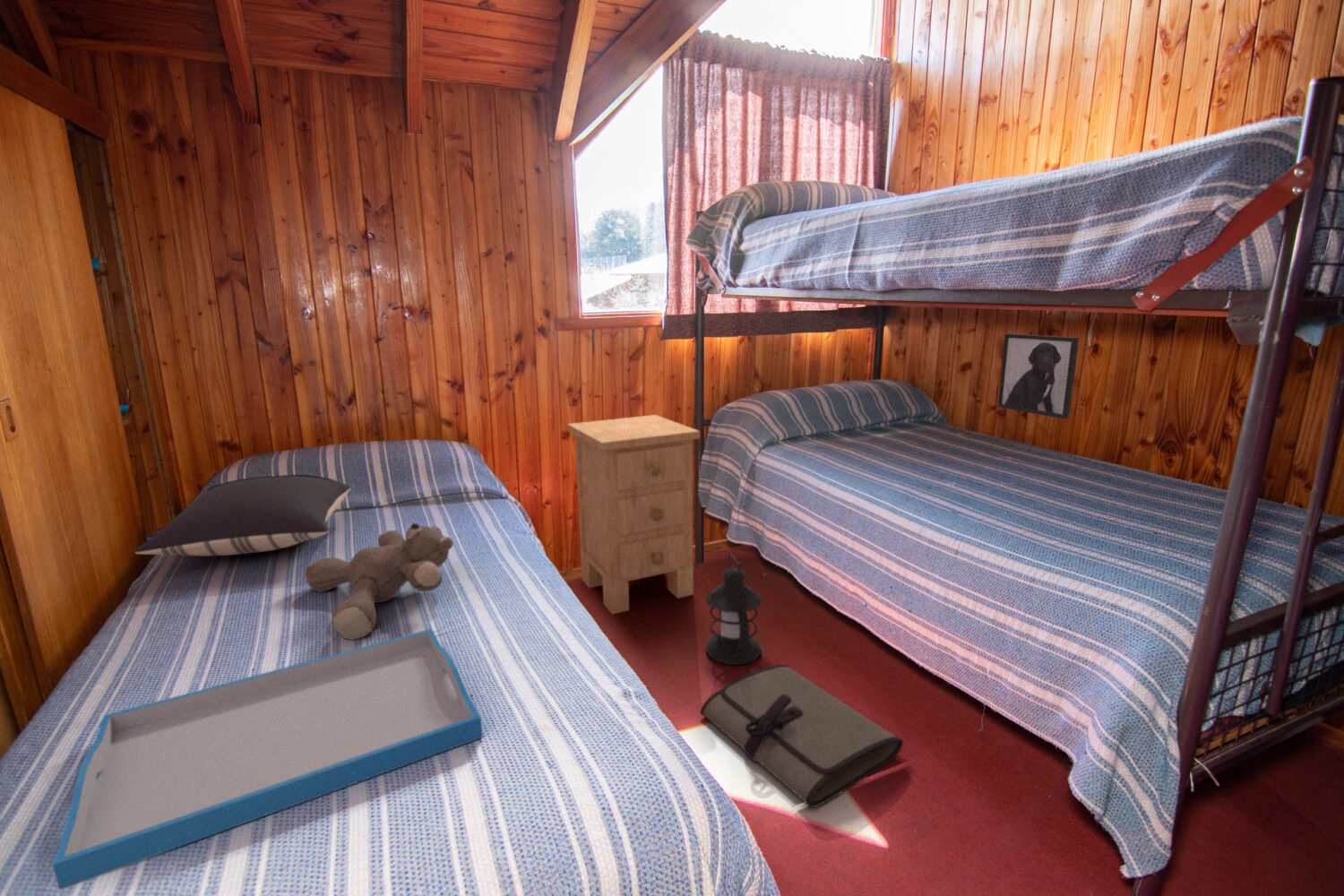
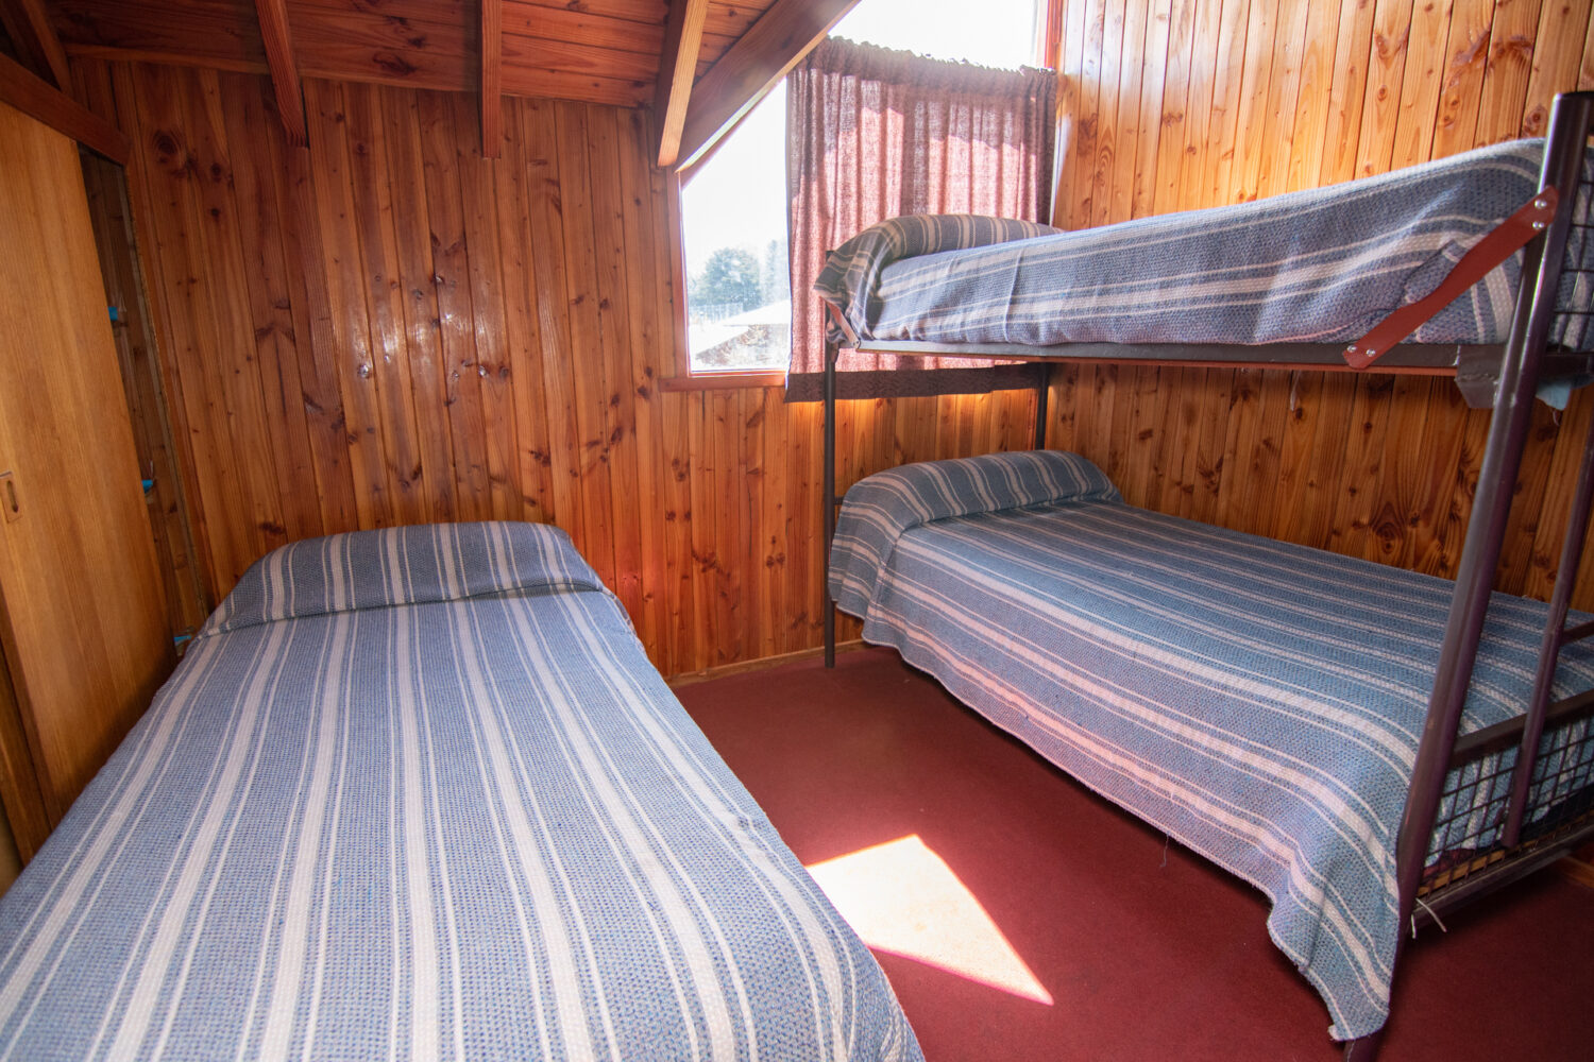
- stuffed bear (384, 564)
- nightstand (636, 511)
- lantern (733, 605)
- tray (291, 722)
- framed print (1035, 375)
- tool roll (797, 714)
- pillow (258, 515)
